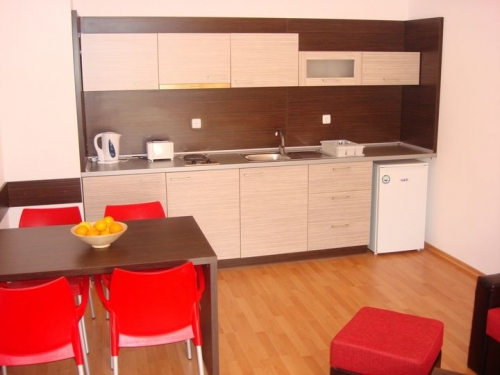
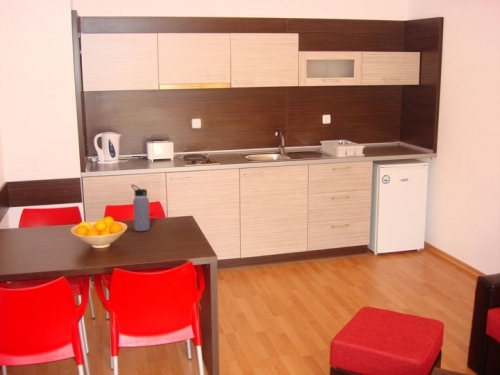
+ water bottle (140, 207)
